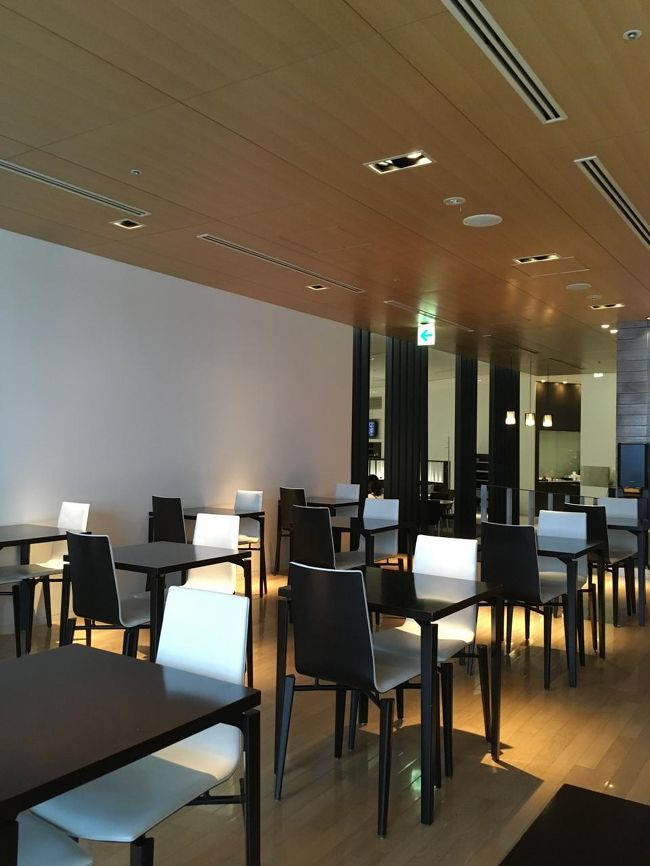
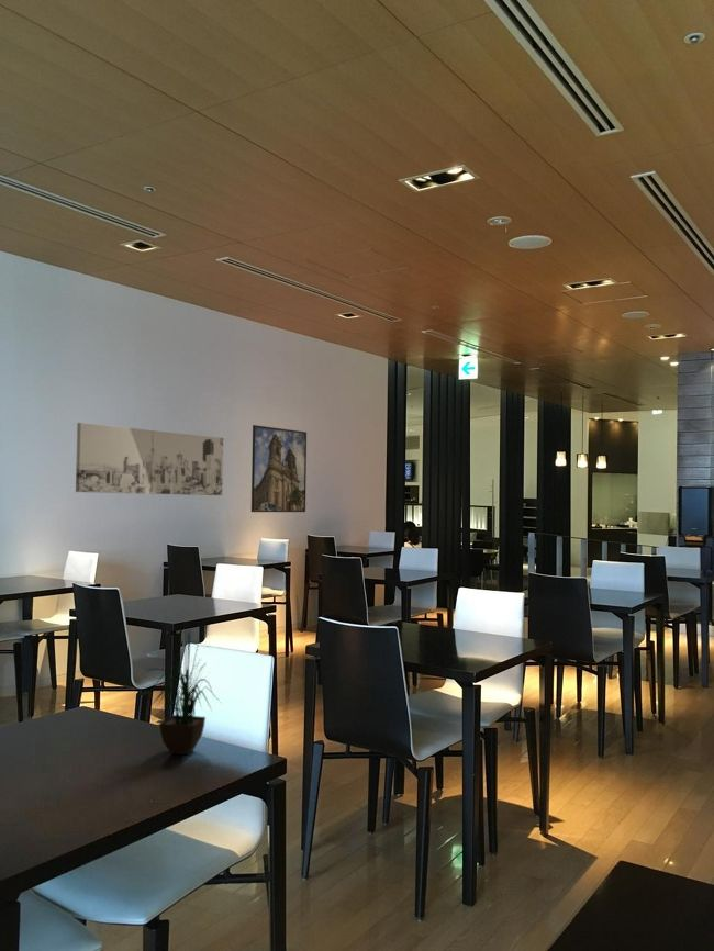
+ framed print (280, 470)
+ potted plant (182, 675)
+ wall art (156, 462)
